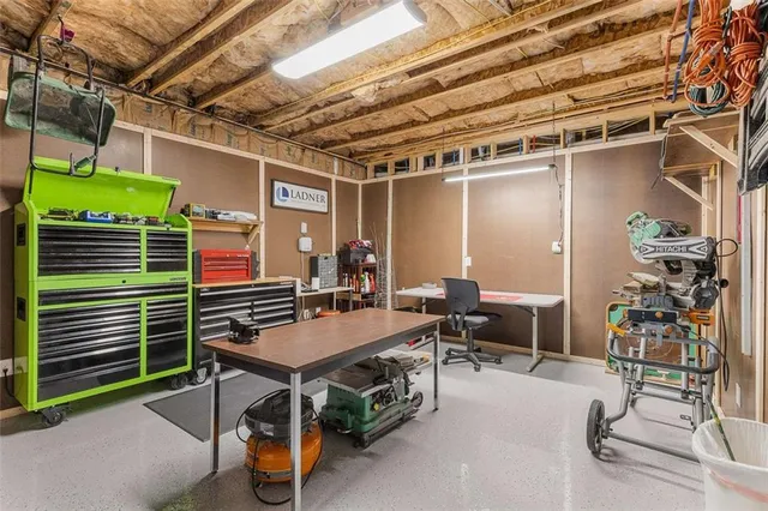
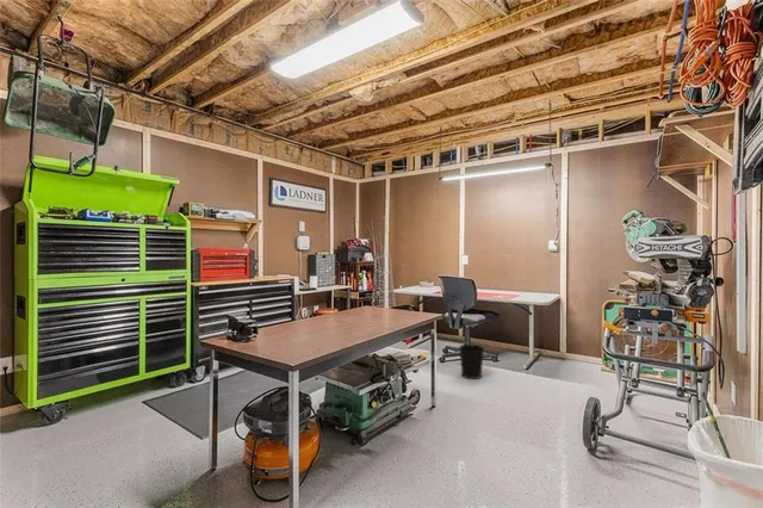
+ wastebasket (471, 361)
